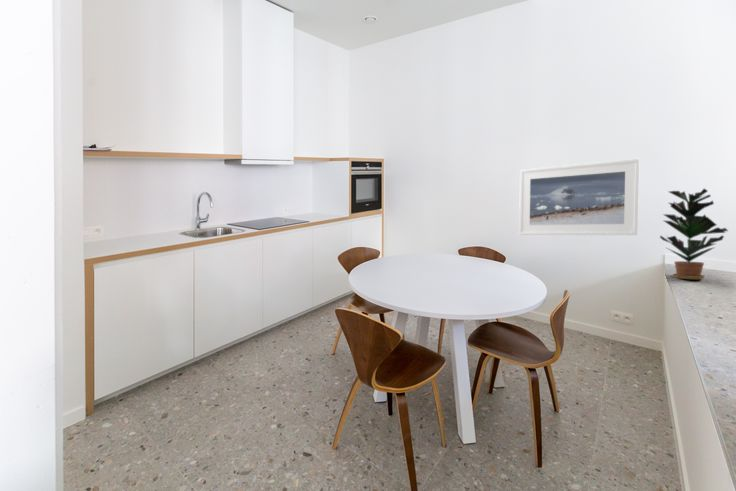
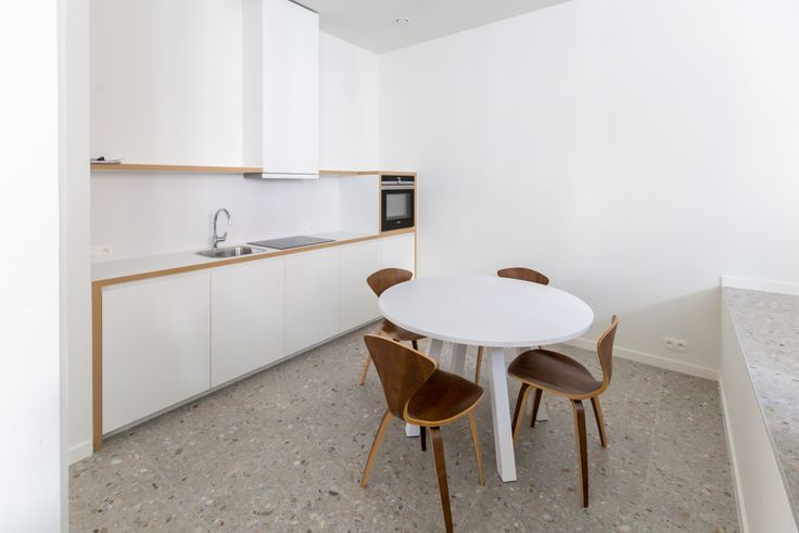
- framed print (574, 200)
- potted plant (695, 233)
